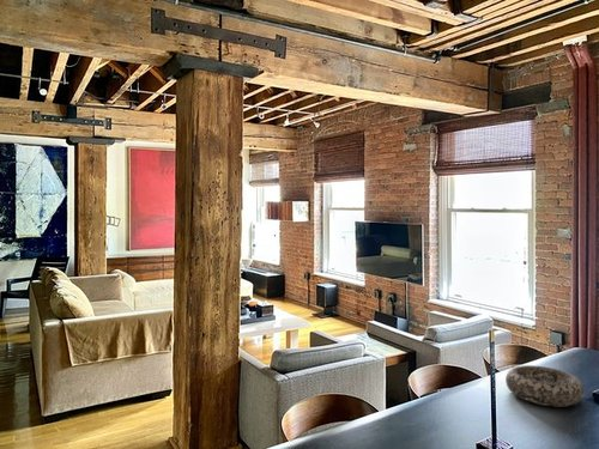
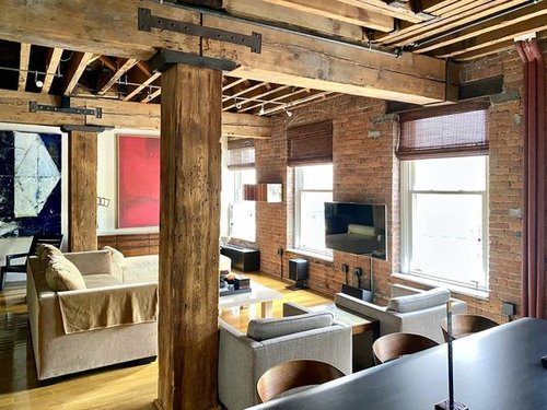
- decorative bowl (543, 384)
